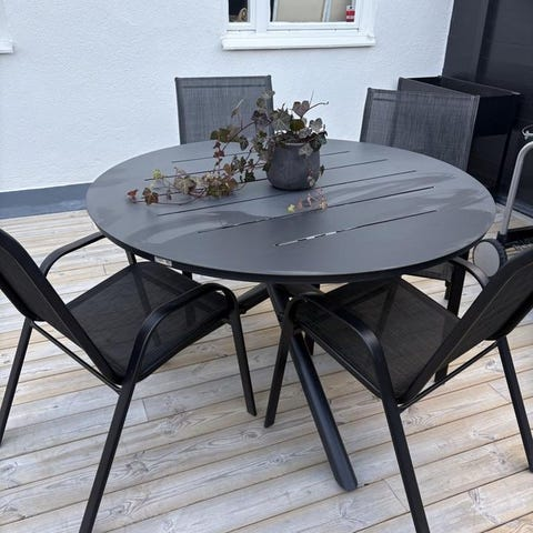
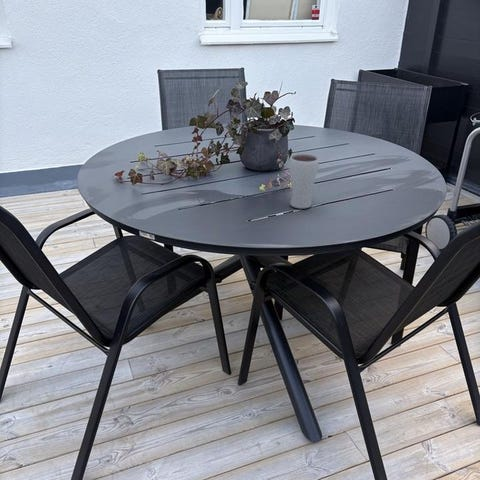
+ drinking glass (302, 182)
